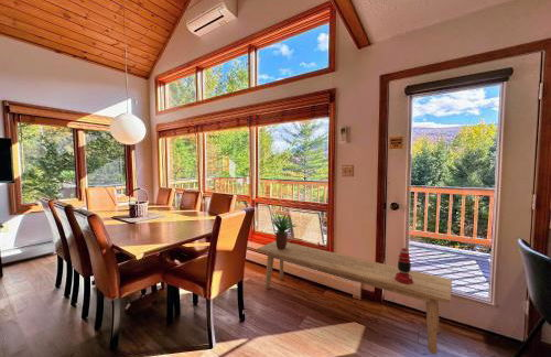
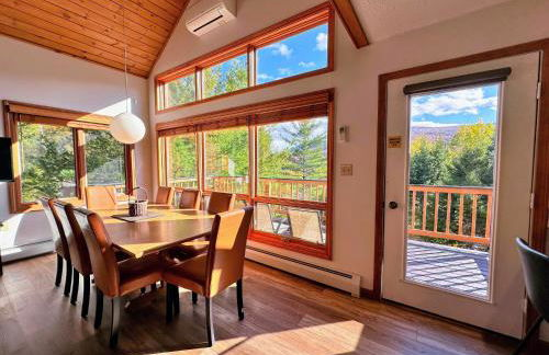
- bench (341, 277)
- lantern (403, 261)
- potted plant (282, 230)
